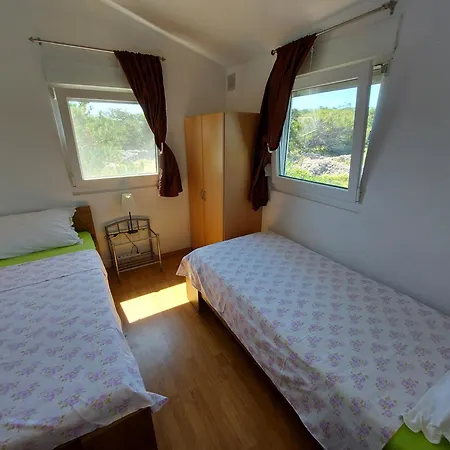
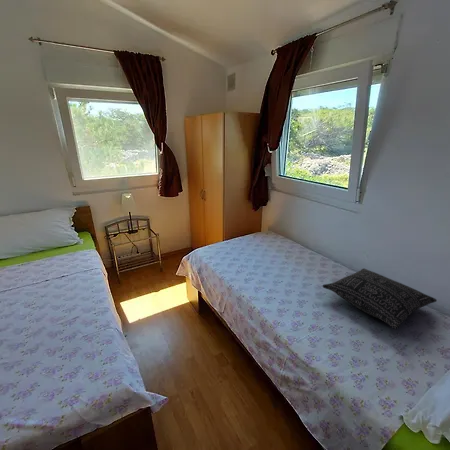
+ pillow (376, 293)
